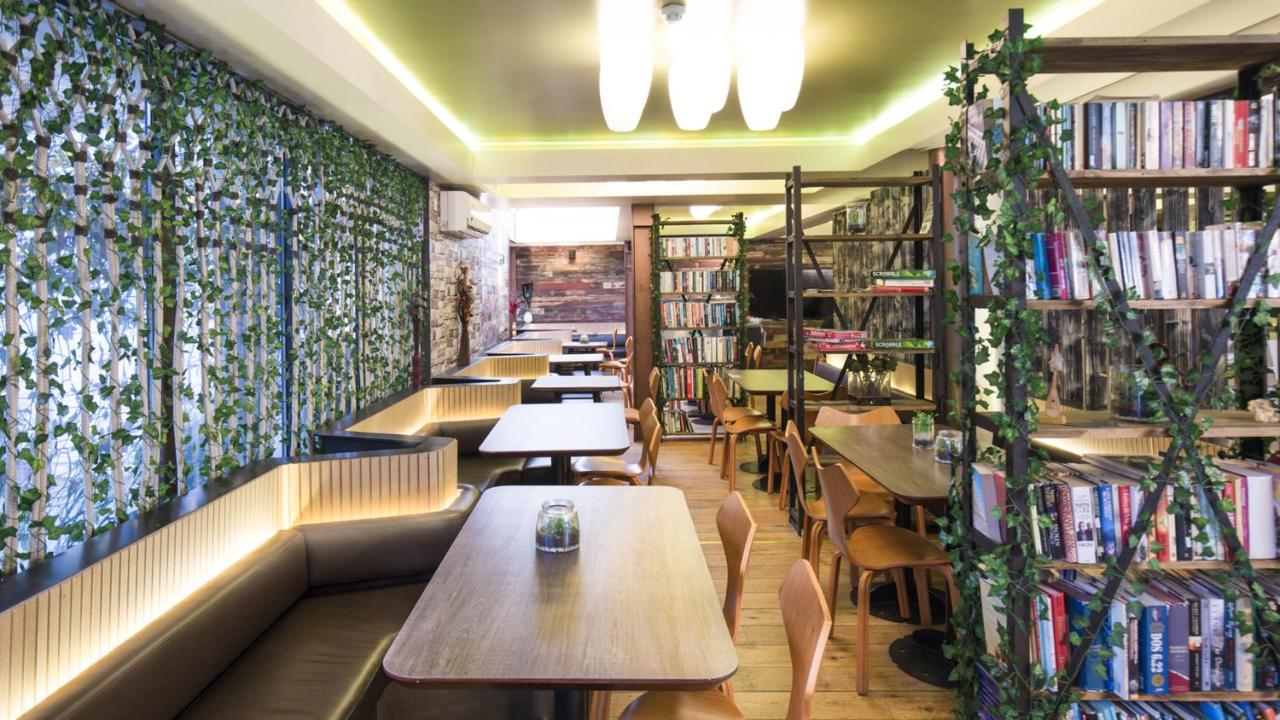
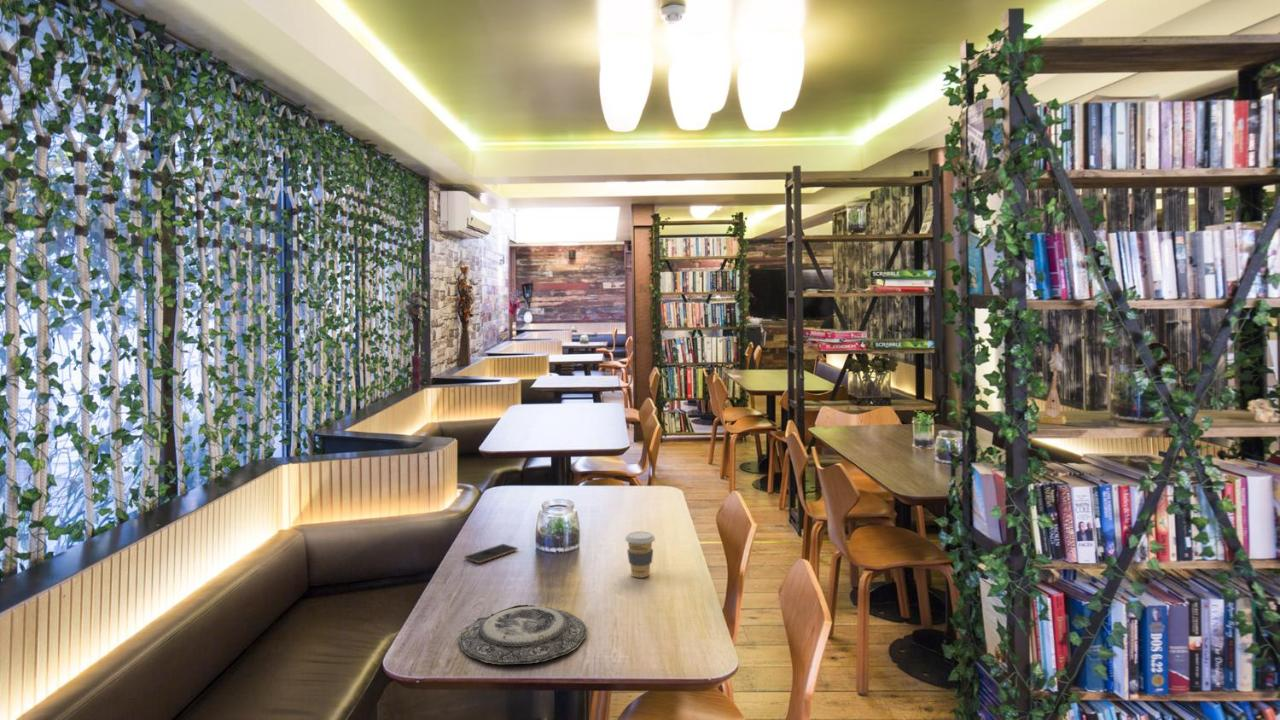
+ smartphone (491, 553)
+ plate (524, 627)
+ coffee cup (640, 554)
